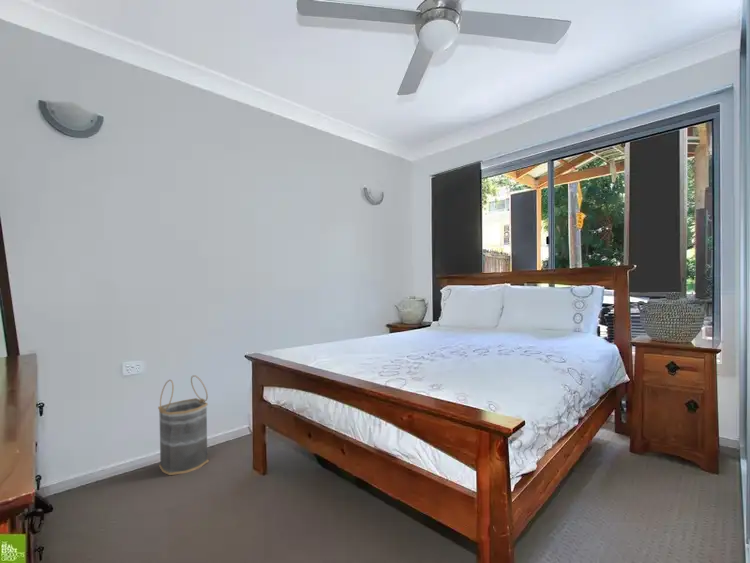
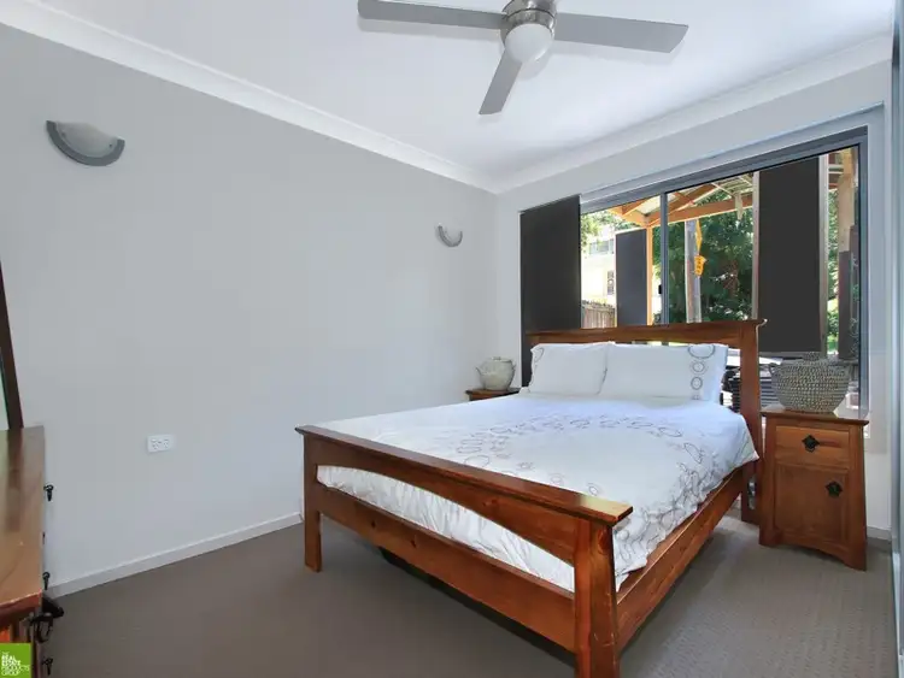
- basket (183, 421)
